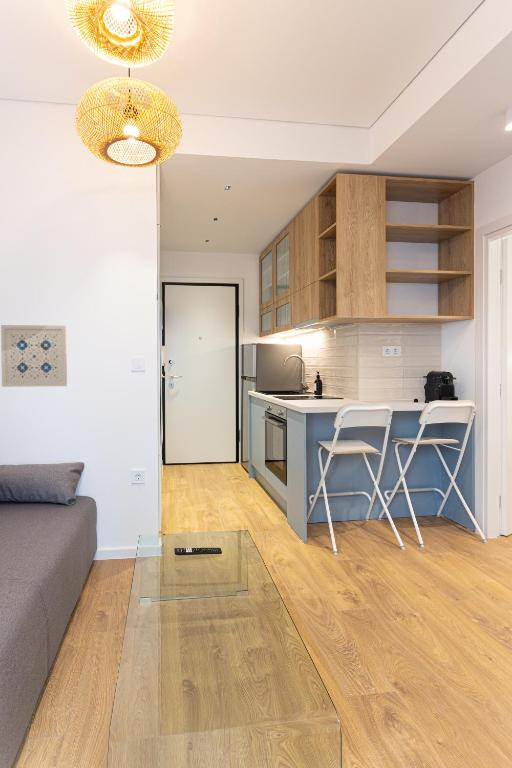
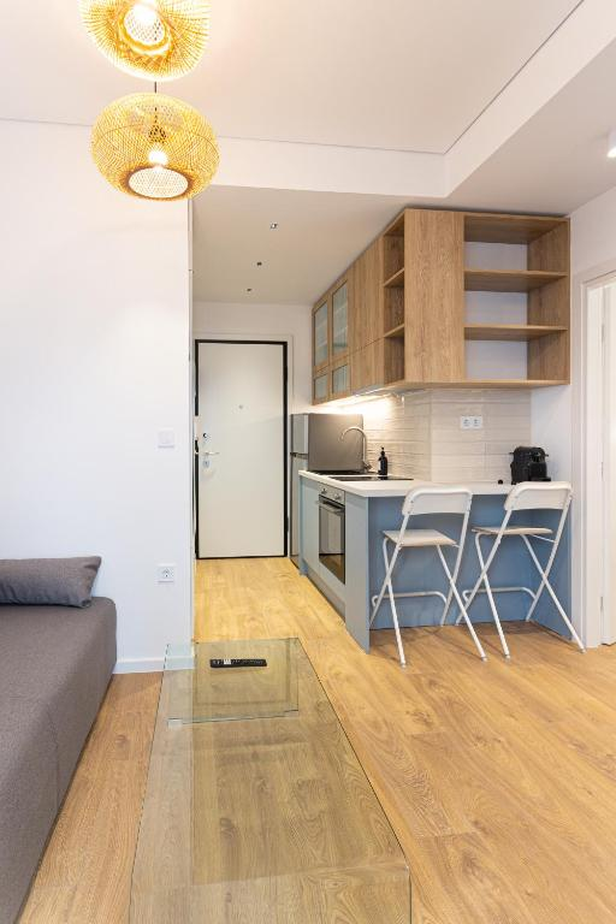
- wall art (34, 356)
